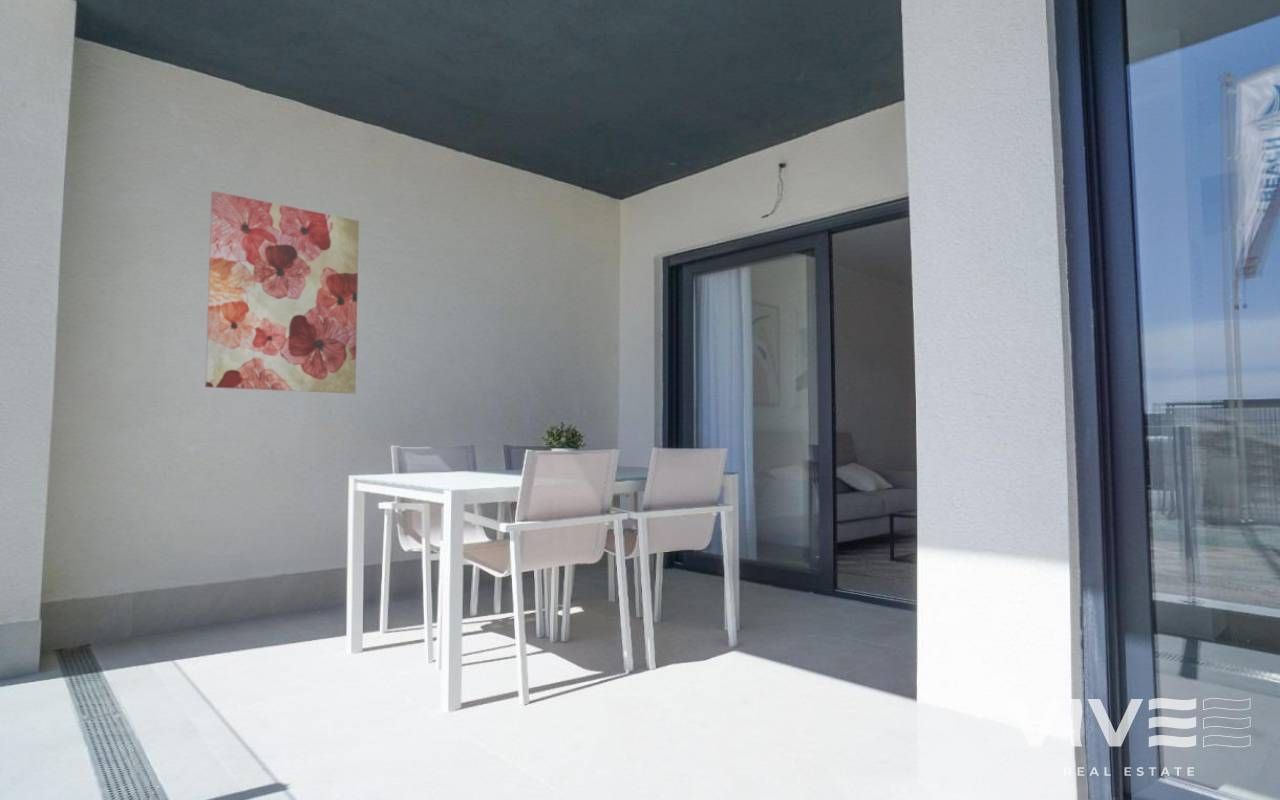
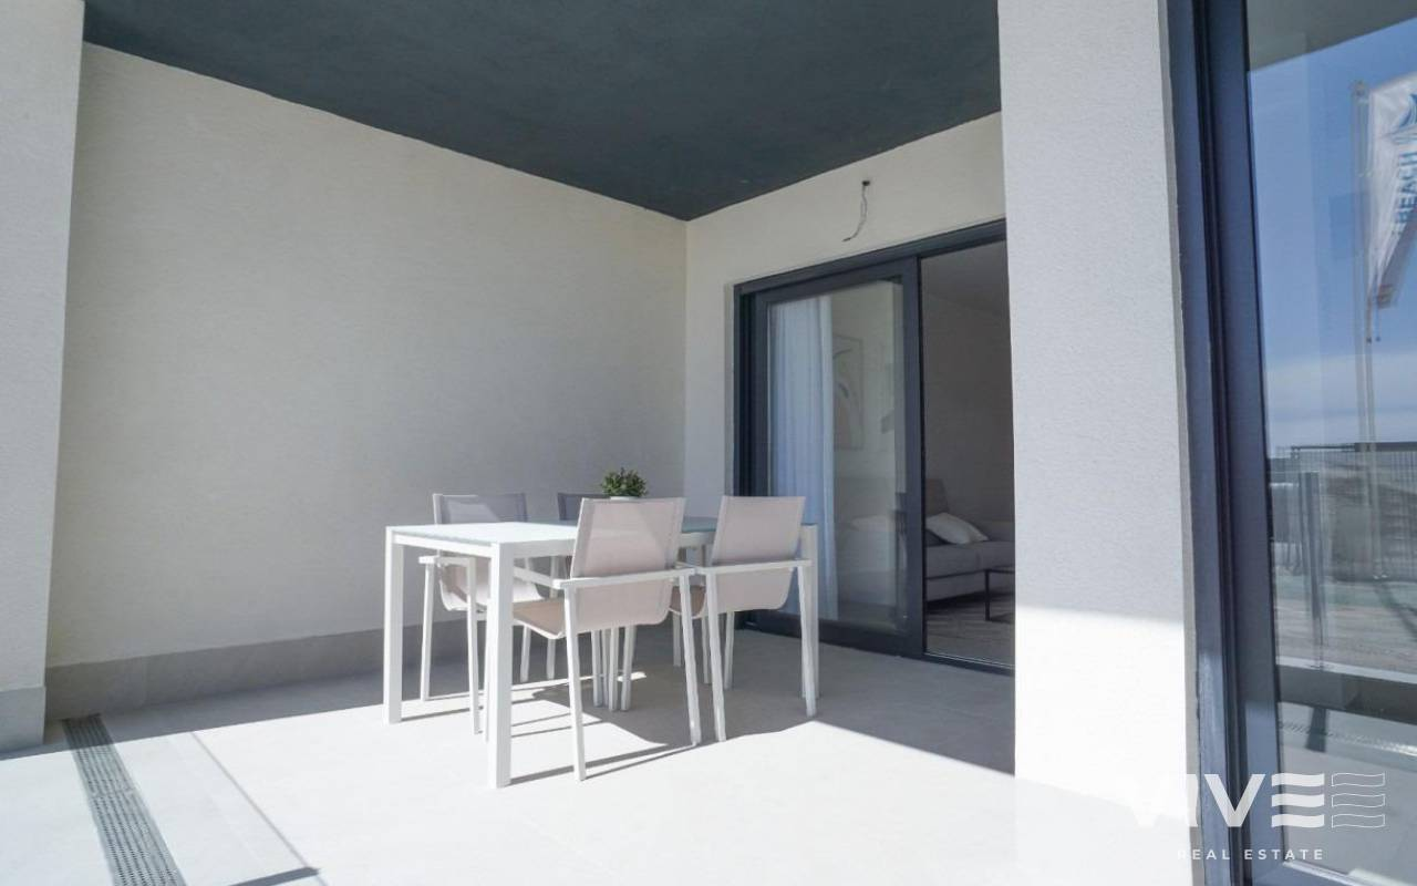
- wall art (287, 298)
